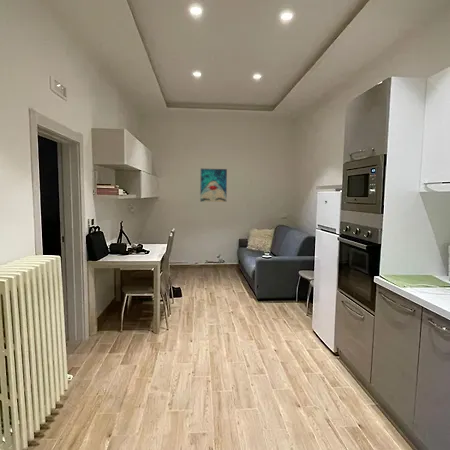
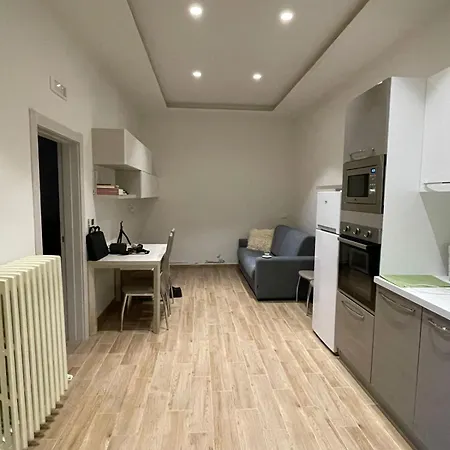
- wall art (213, 185)
